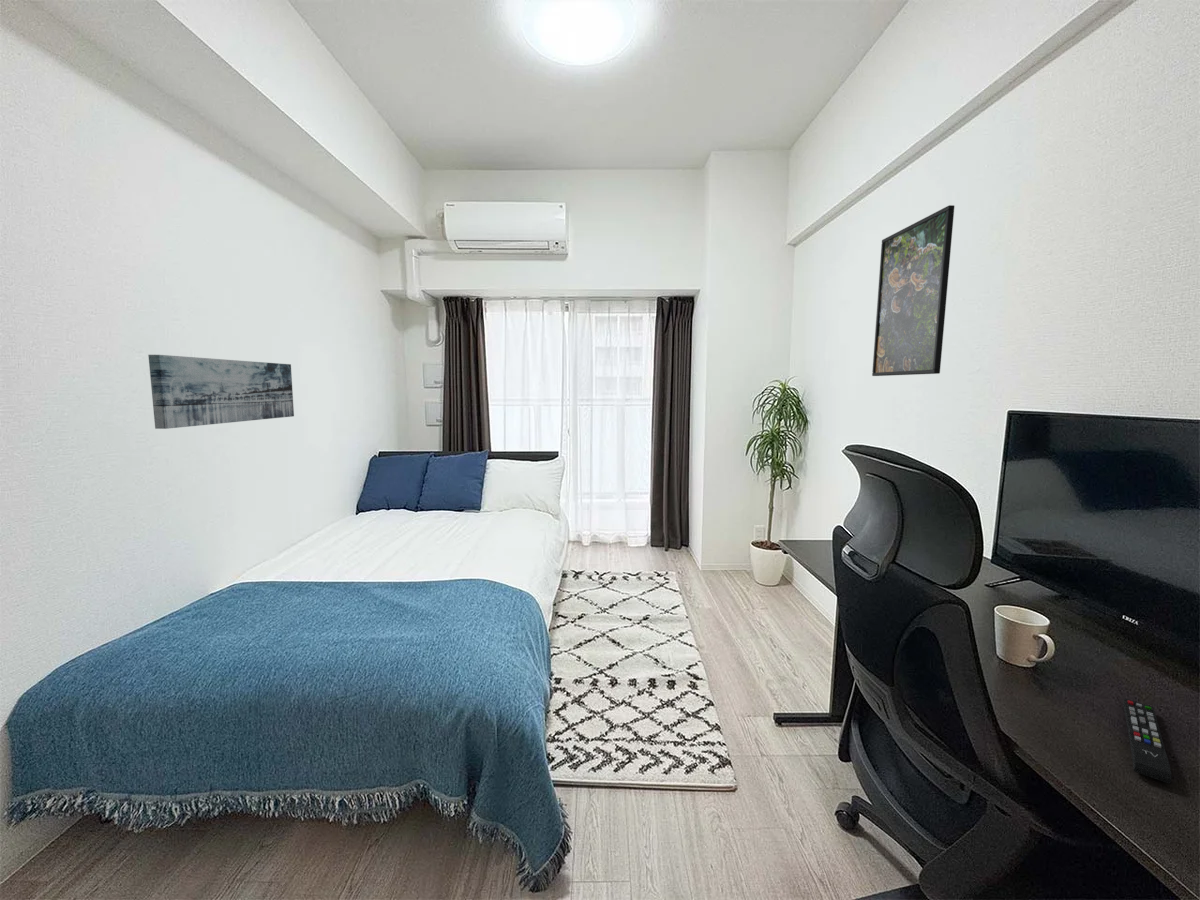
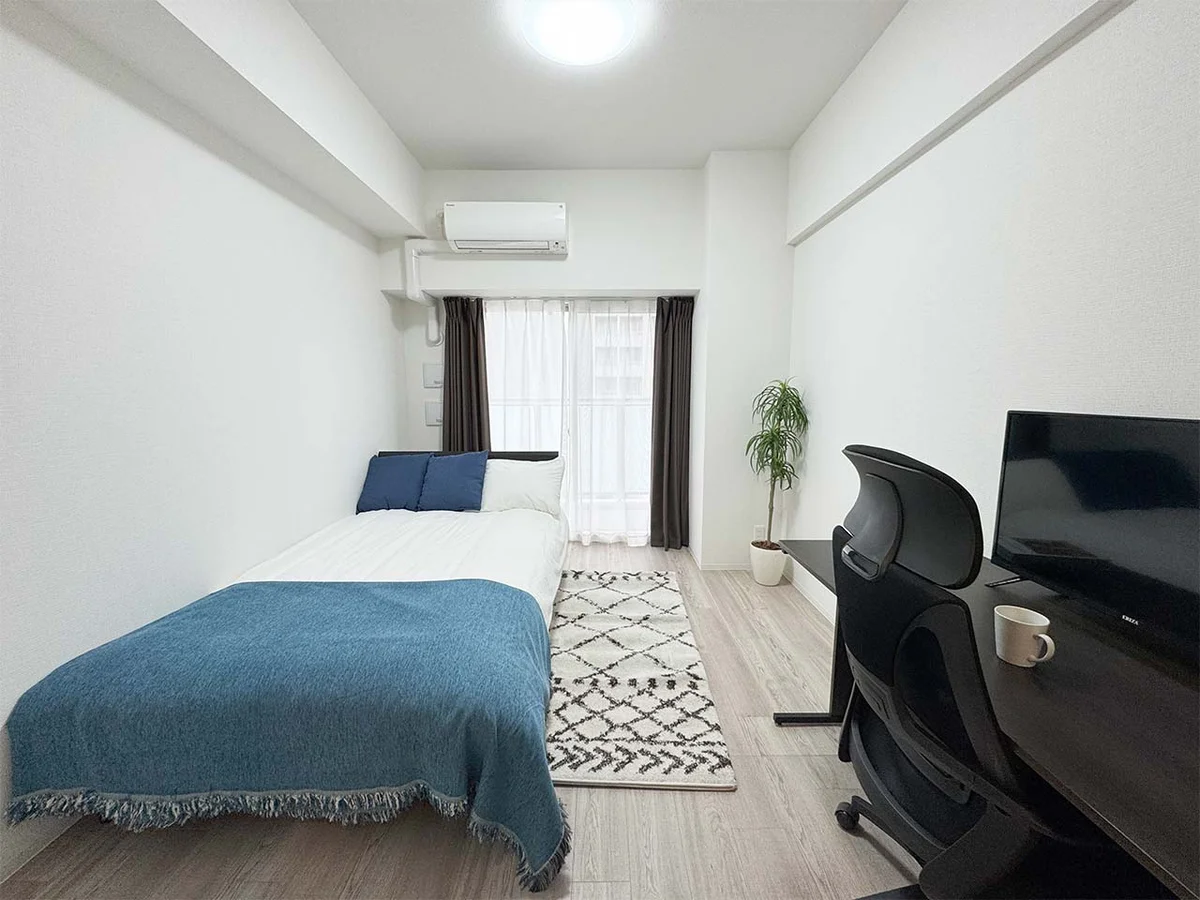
- wall art (234, 391)
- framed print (908, 300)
- remote control (1144, 736)
